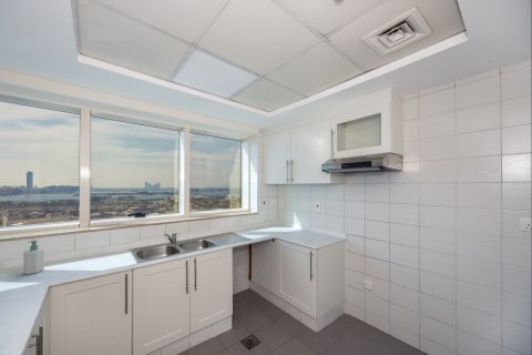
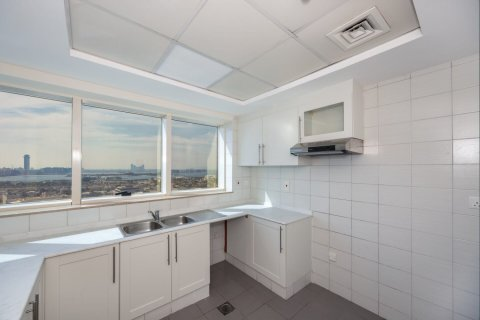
- soap bottle (33, 255)
